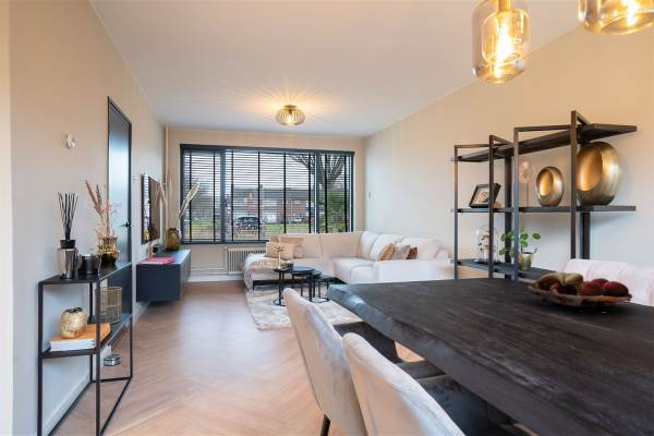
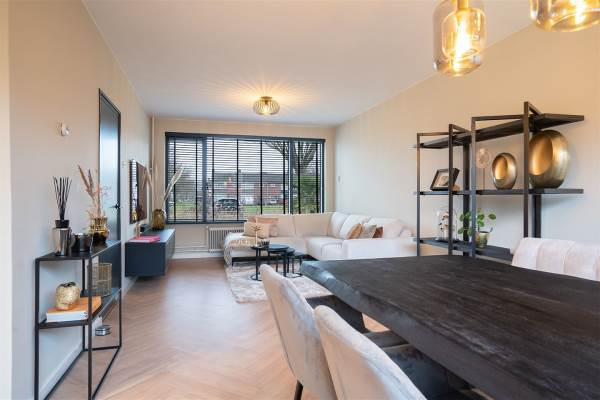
- fruit basket (577, 289)
